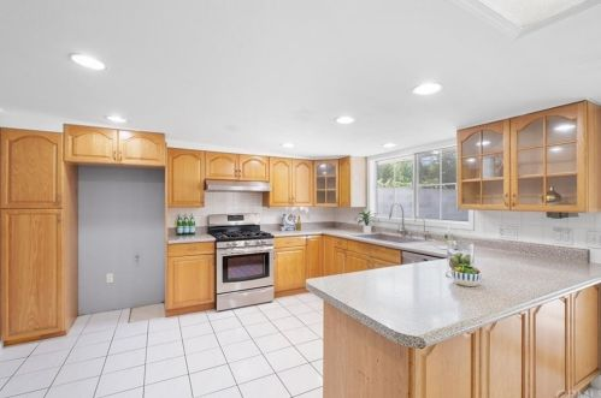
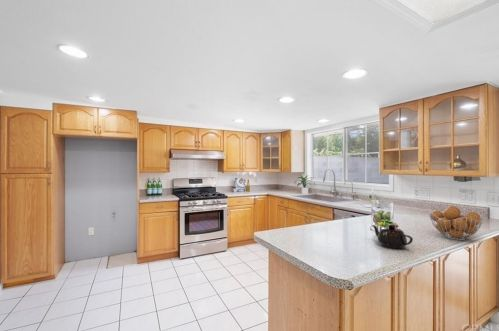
+ teapot (390, 234)
+ fruit basket (454, 222)
